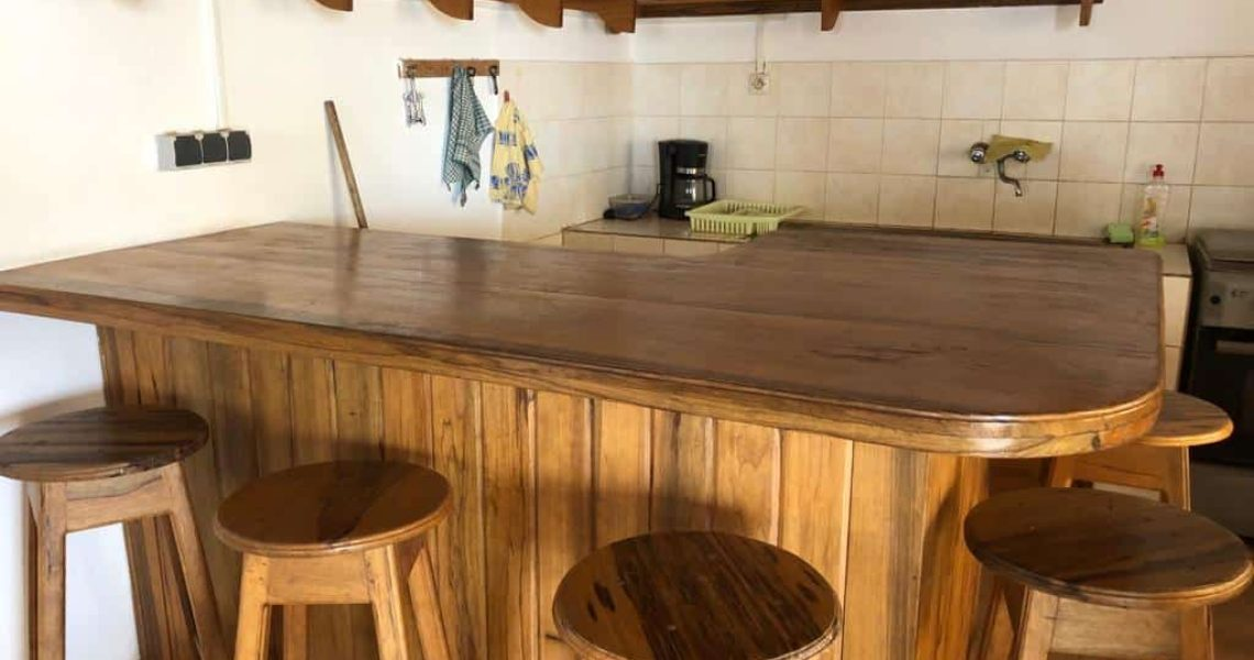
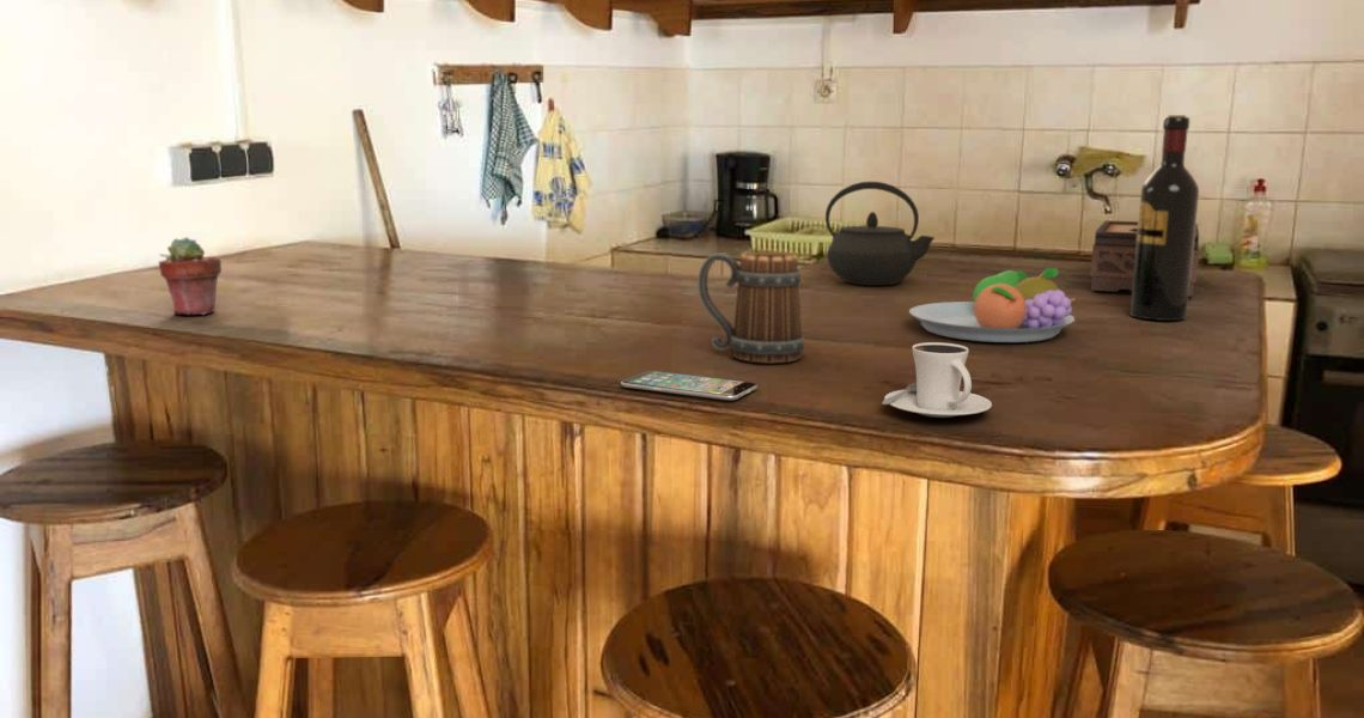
+ kettle (878, 232)
+ cappuccino (937, 360)
+ tissue box (1134, 255)
+ wine bottle (1167, 217)
+ potted succulent (190, 274)
+ fruit bowl (995, 298)
+ smartphone (688, 384)
+ mug (751, 304)
